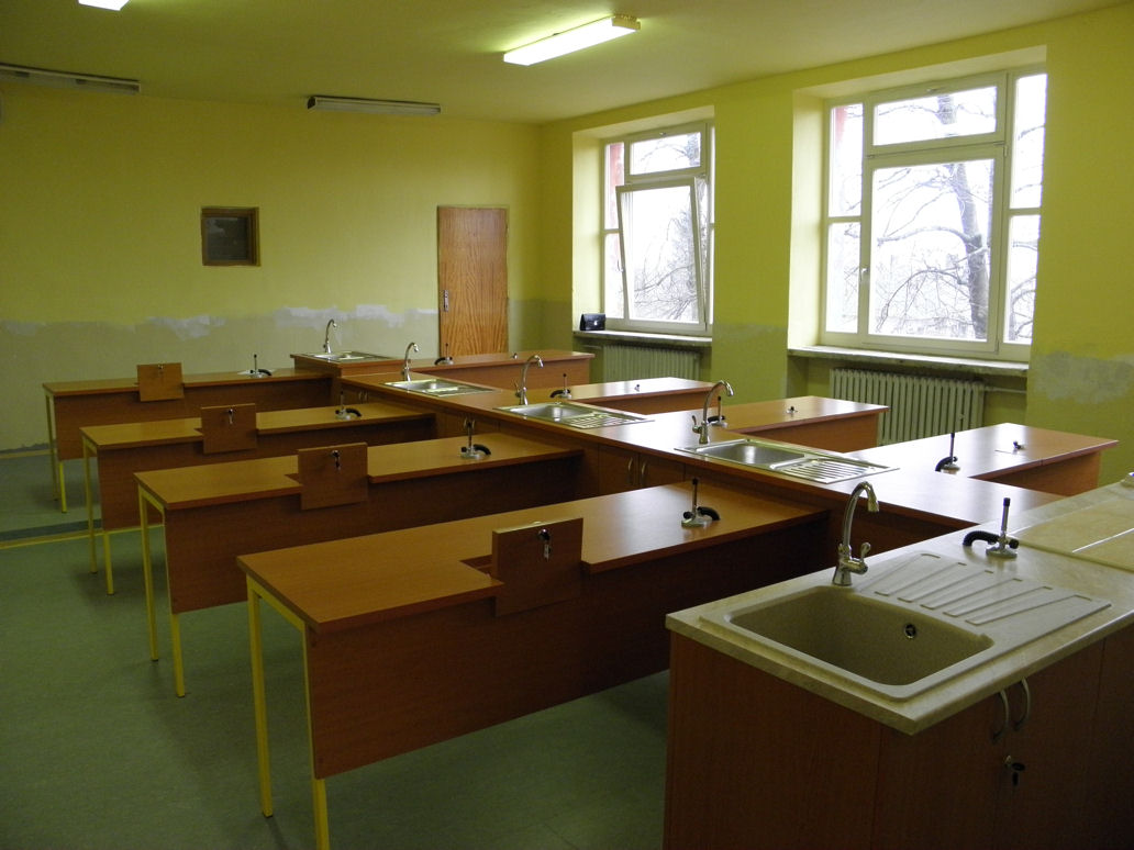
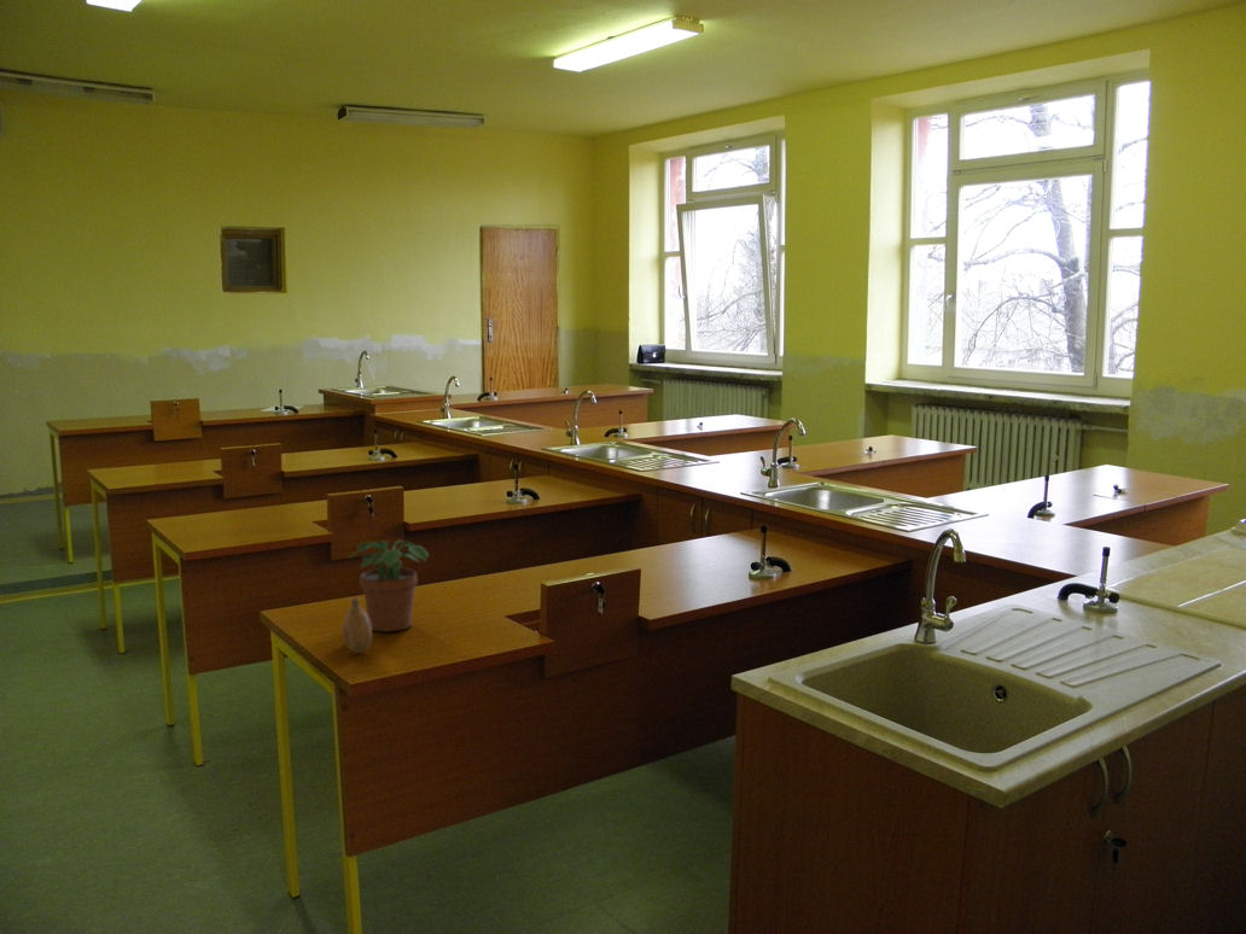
+ flask (356, 625)
+ potted plant (392, 584)
